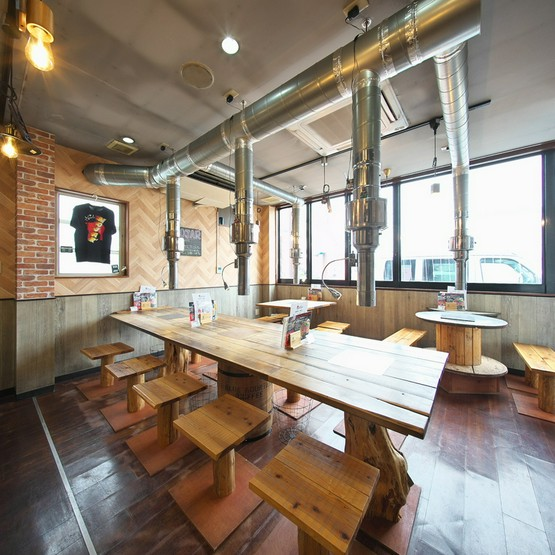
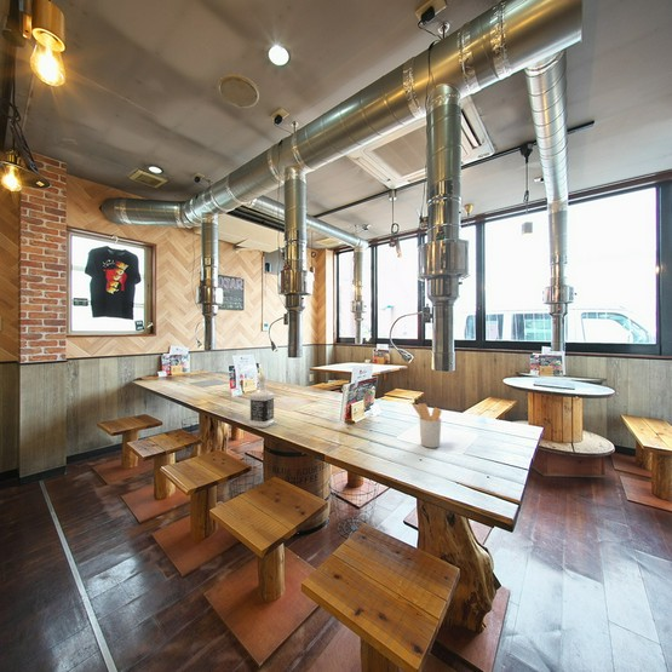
+ bottle (262, 400)
+ utensil holder (426, 423)
